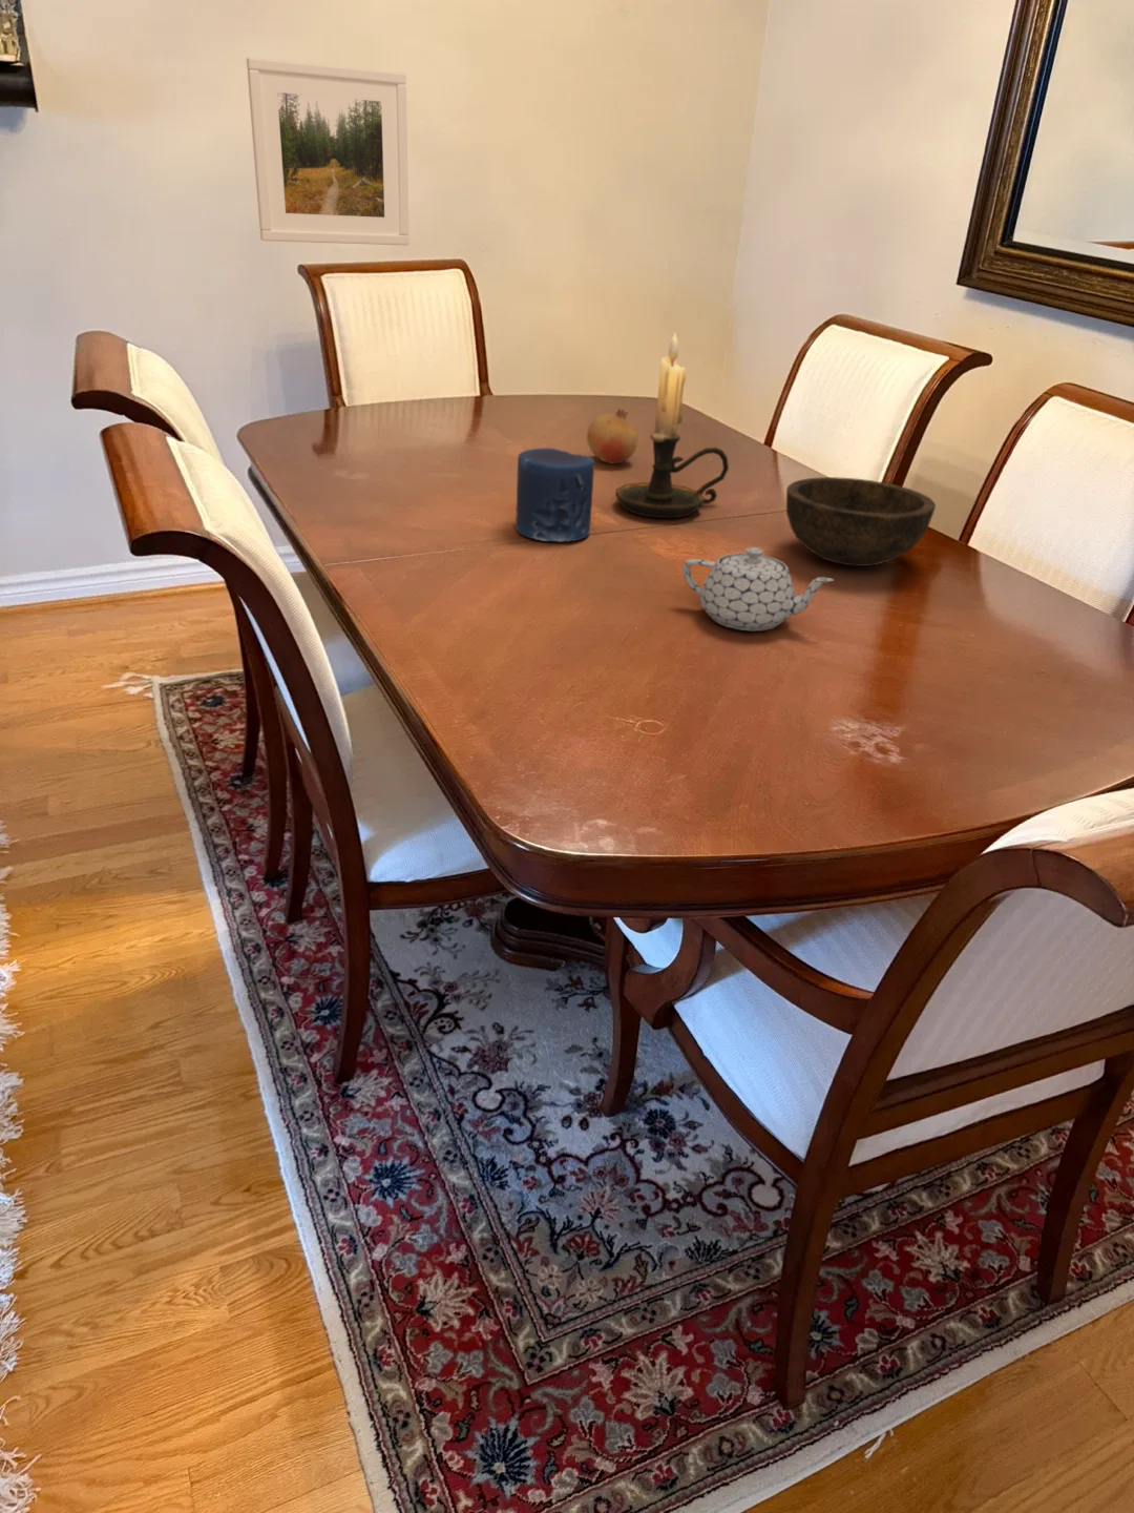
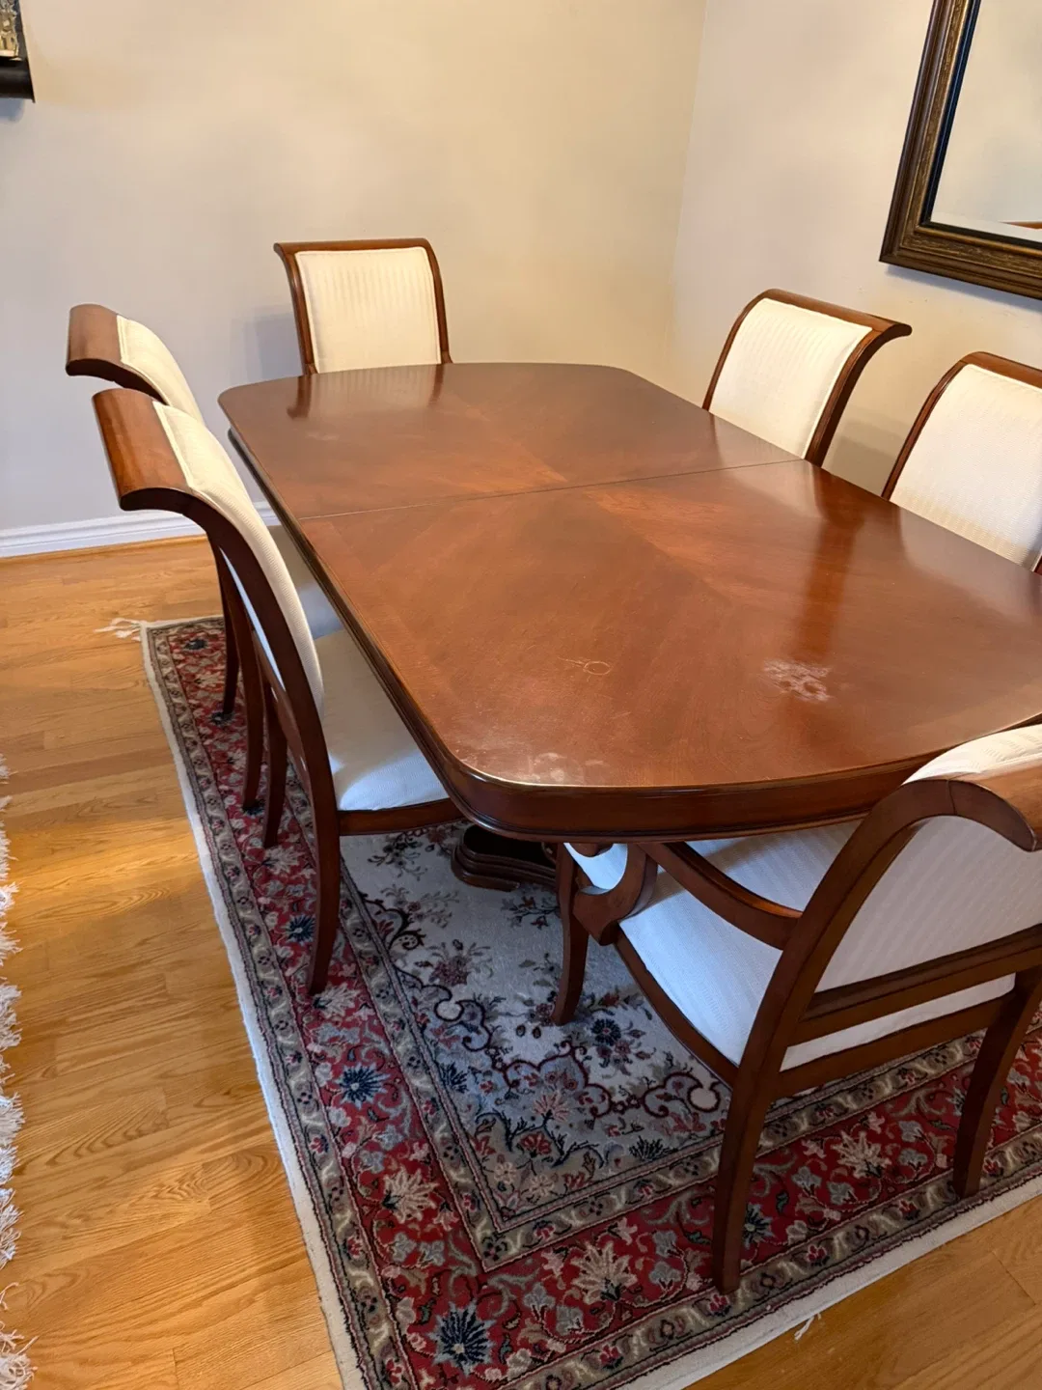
- teapot (754, 585)
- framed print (332, 156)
- fruit (612, 435)
- bowl (854, 528)
- candle (554, 494)
- candle holder (679, 423)
